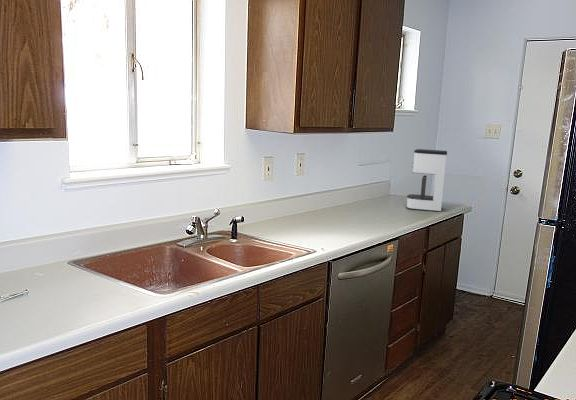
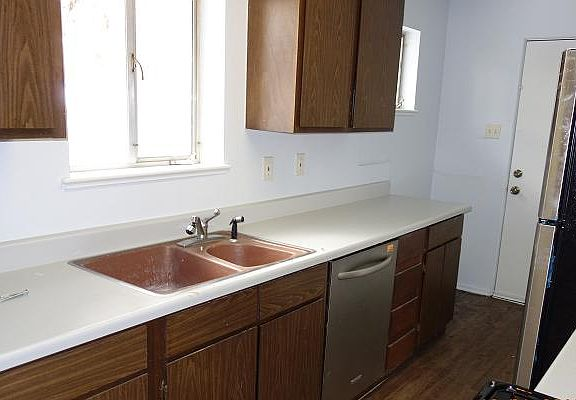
- coffee maker (425, 179)
